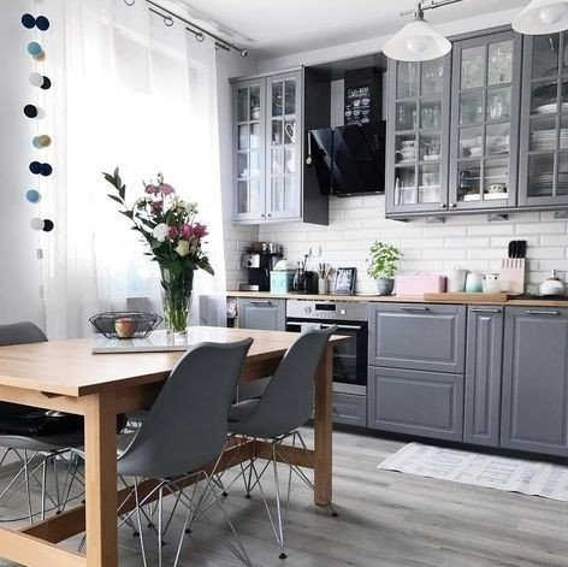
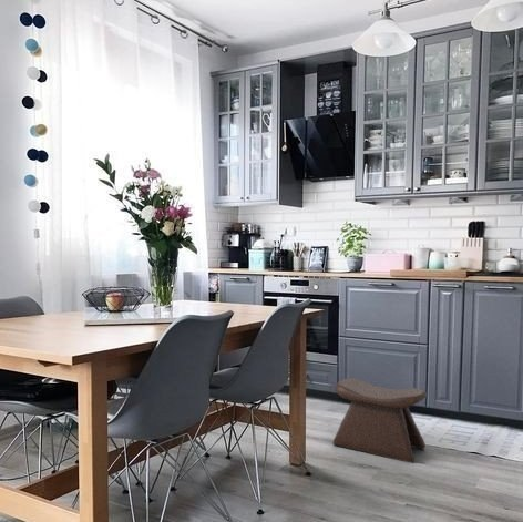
+ stool (379, 416)
